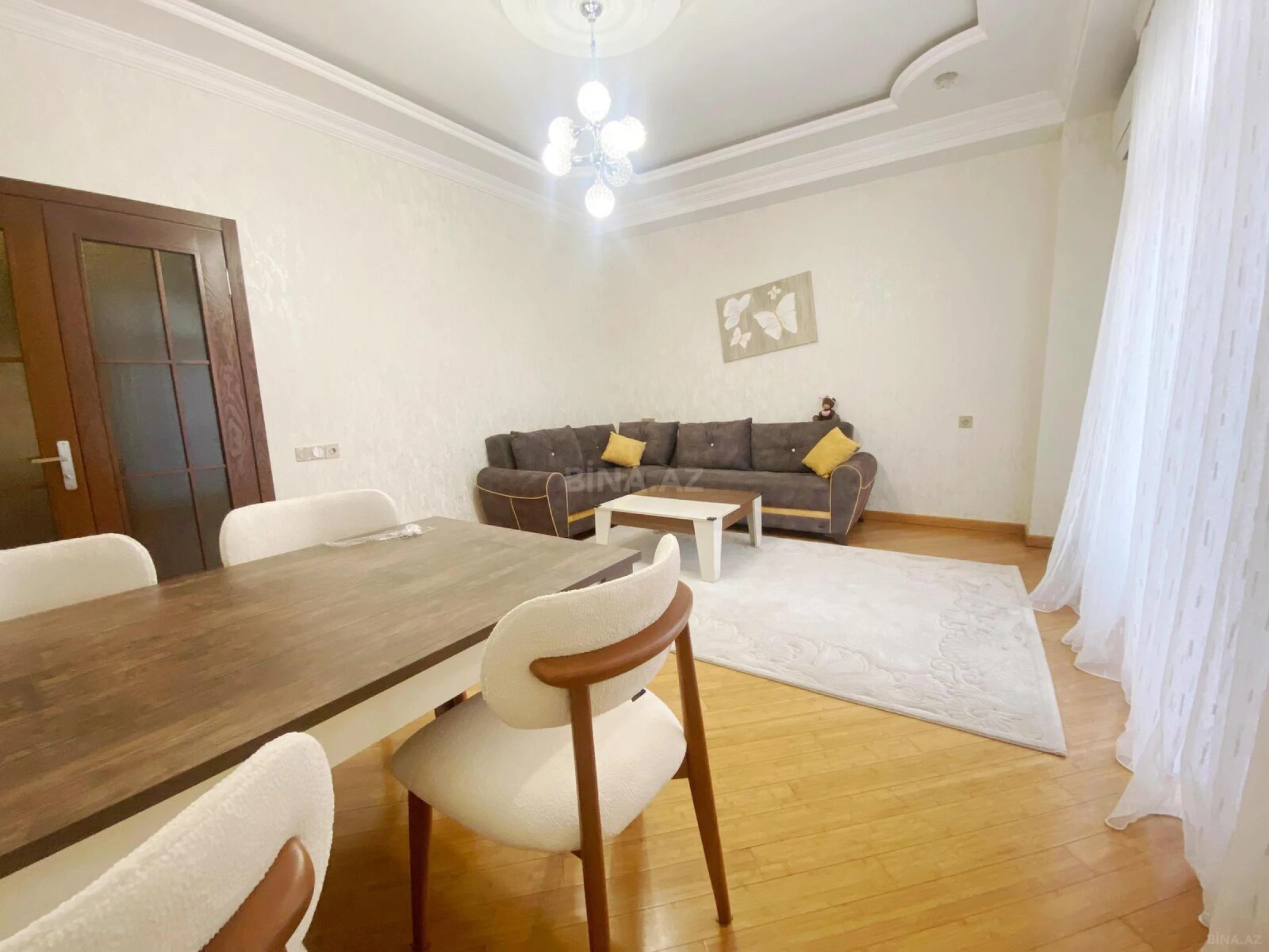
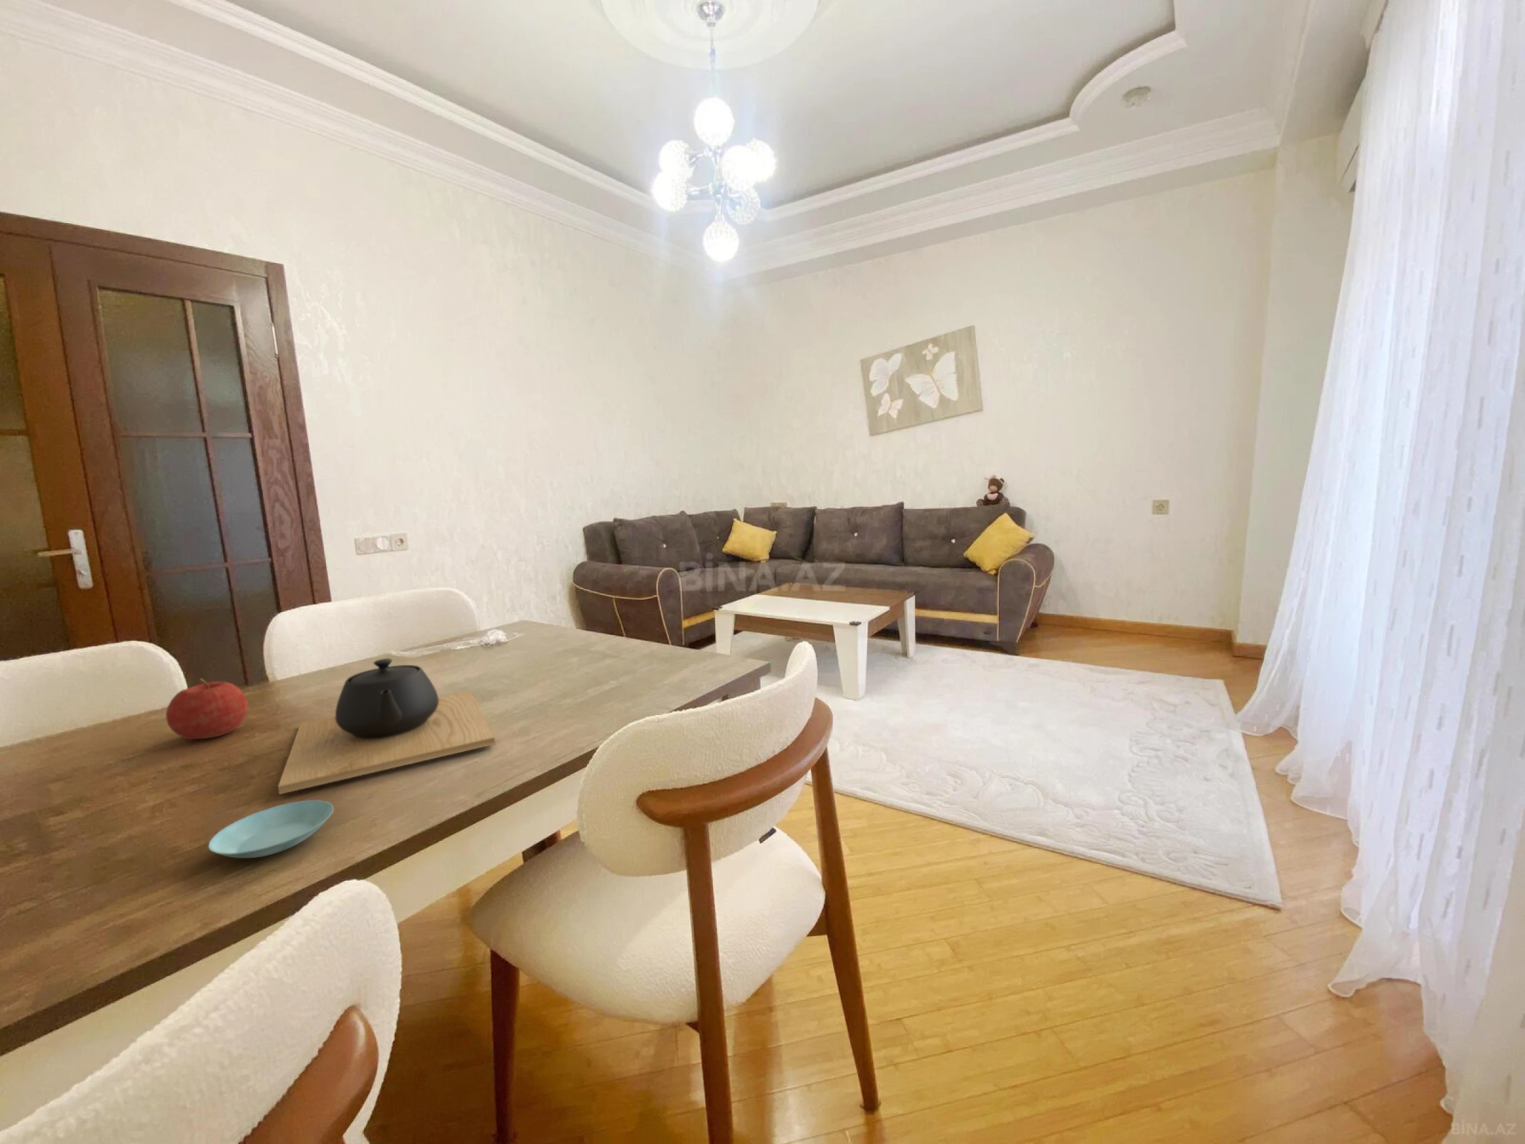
+ fruit (207, 705)
+ saucer (274, 833)
+ teapot (388, 698)
